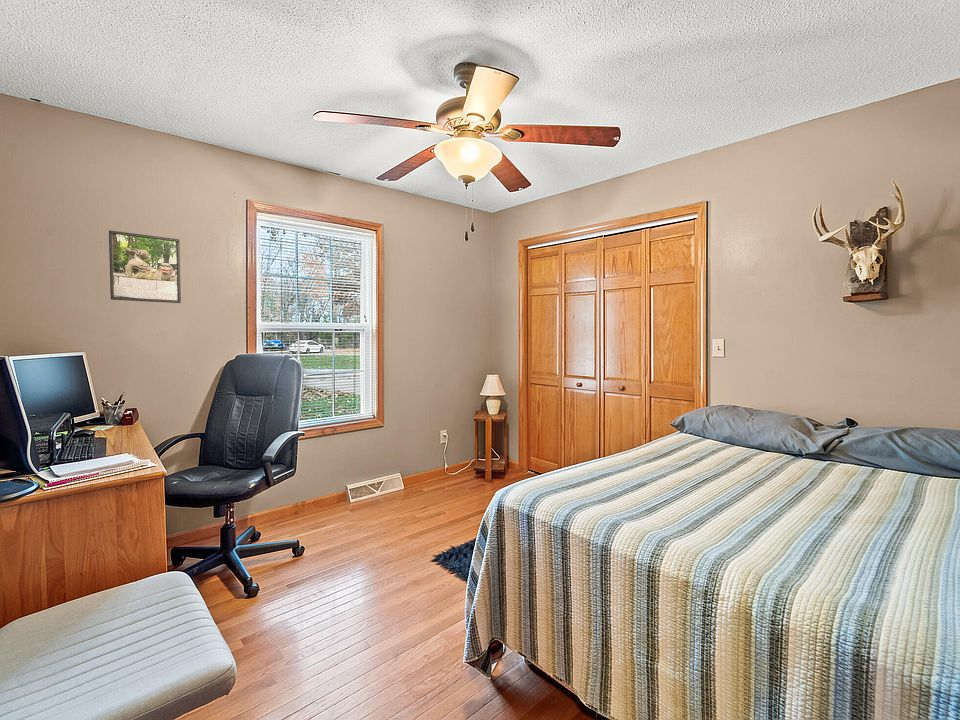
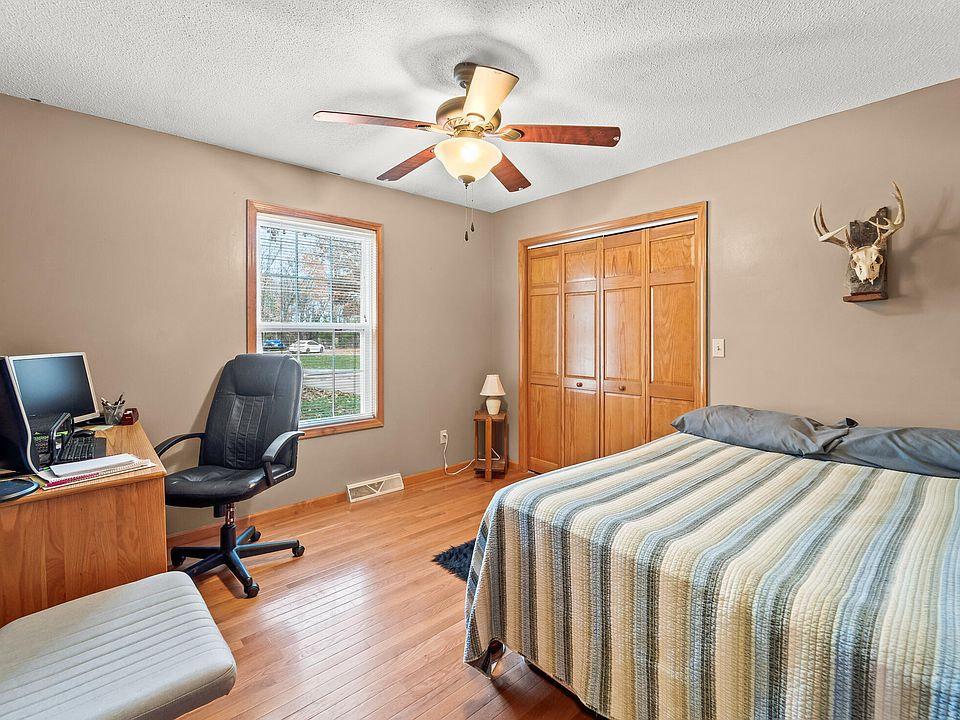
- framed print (146, 268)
